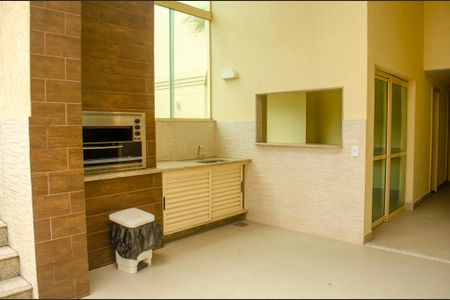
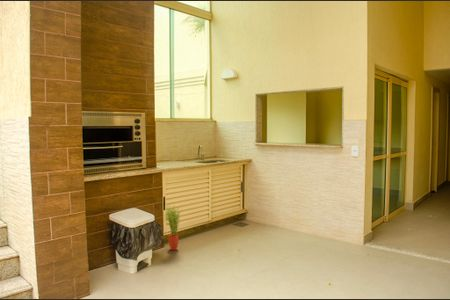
+ potted plant (173, 227)
